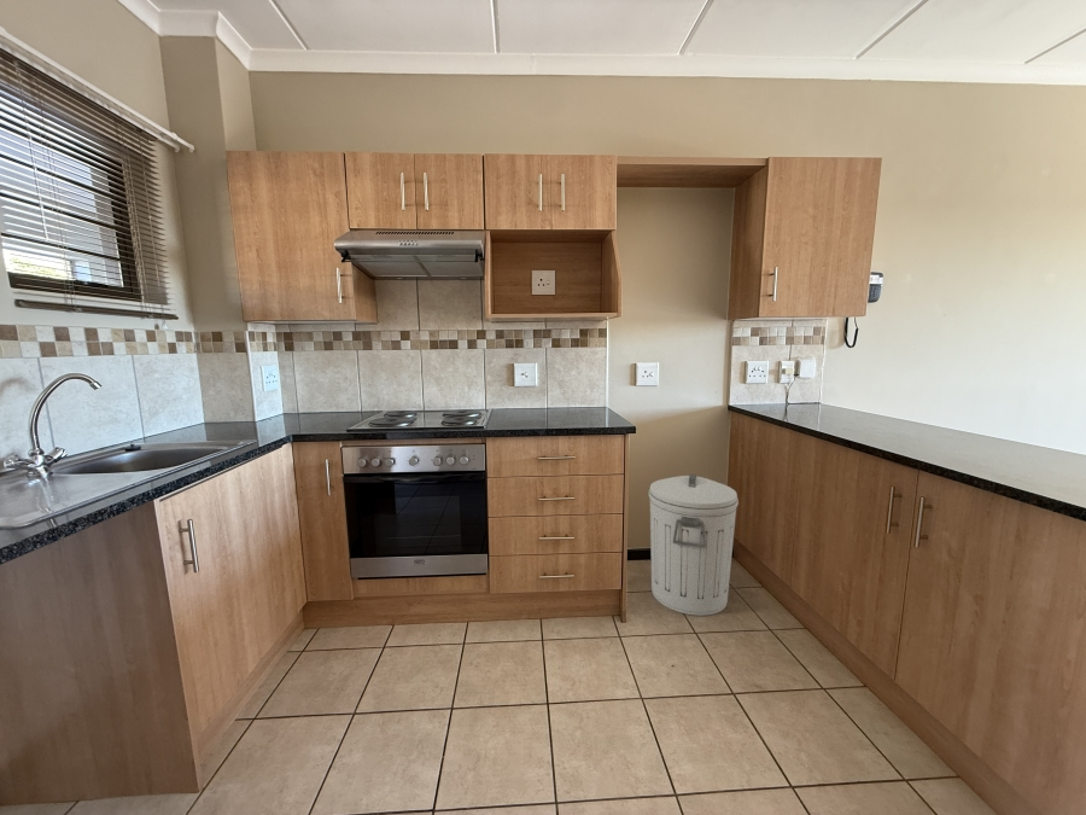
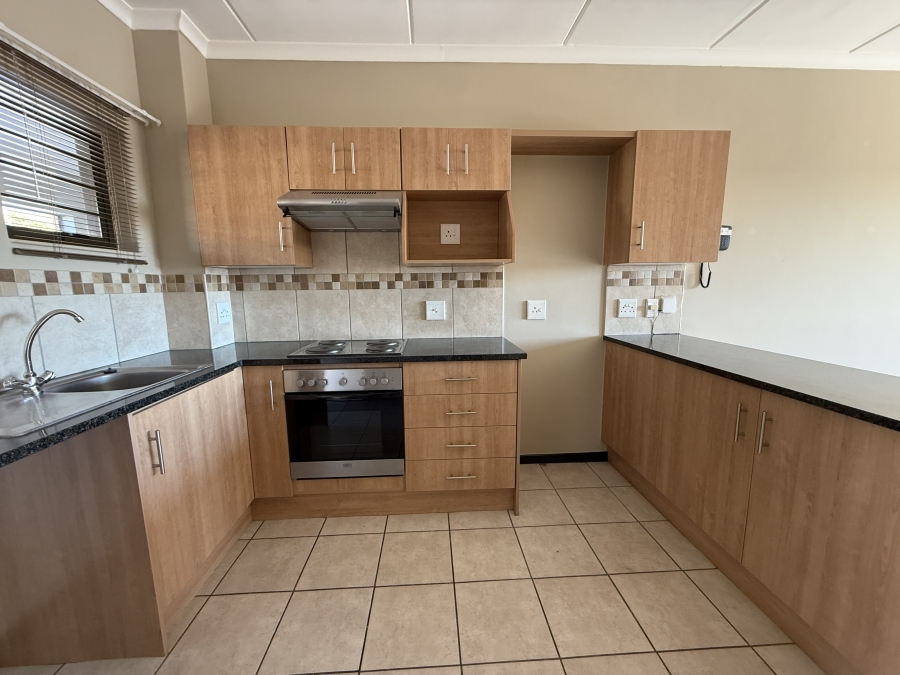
- trash can (690, 536)
